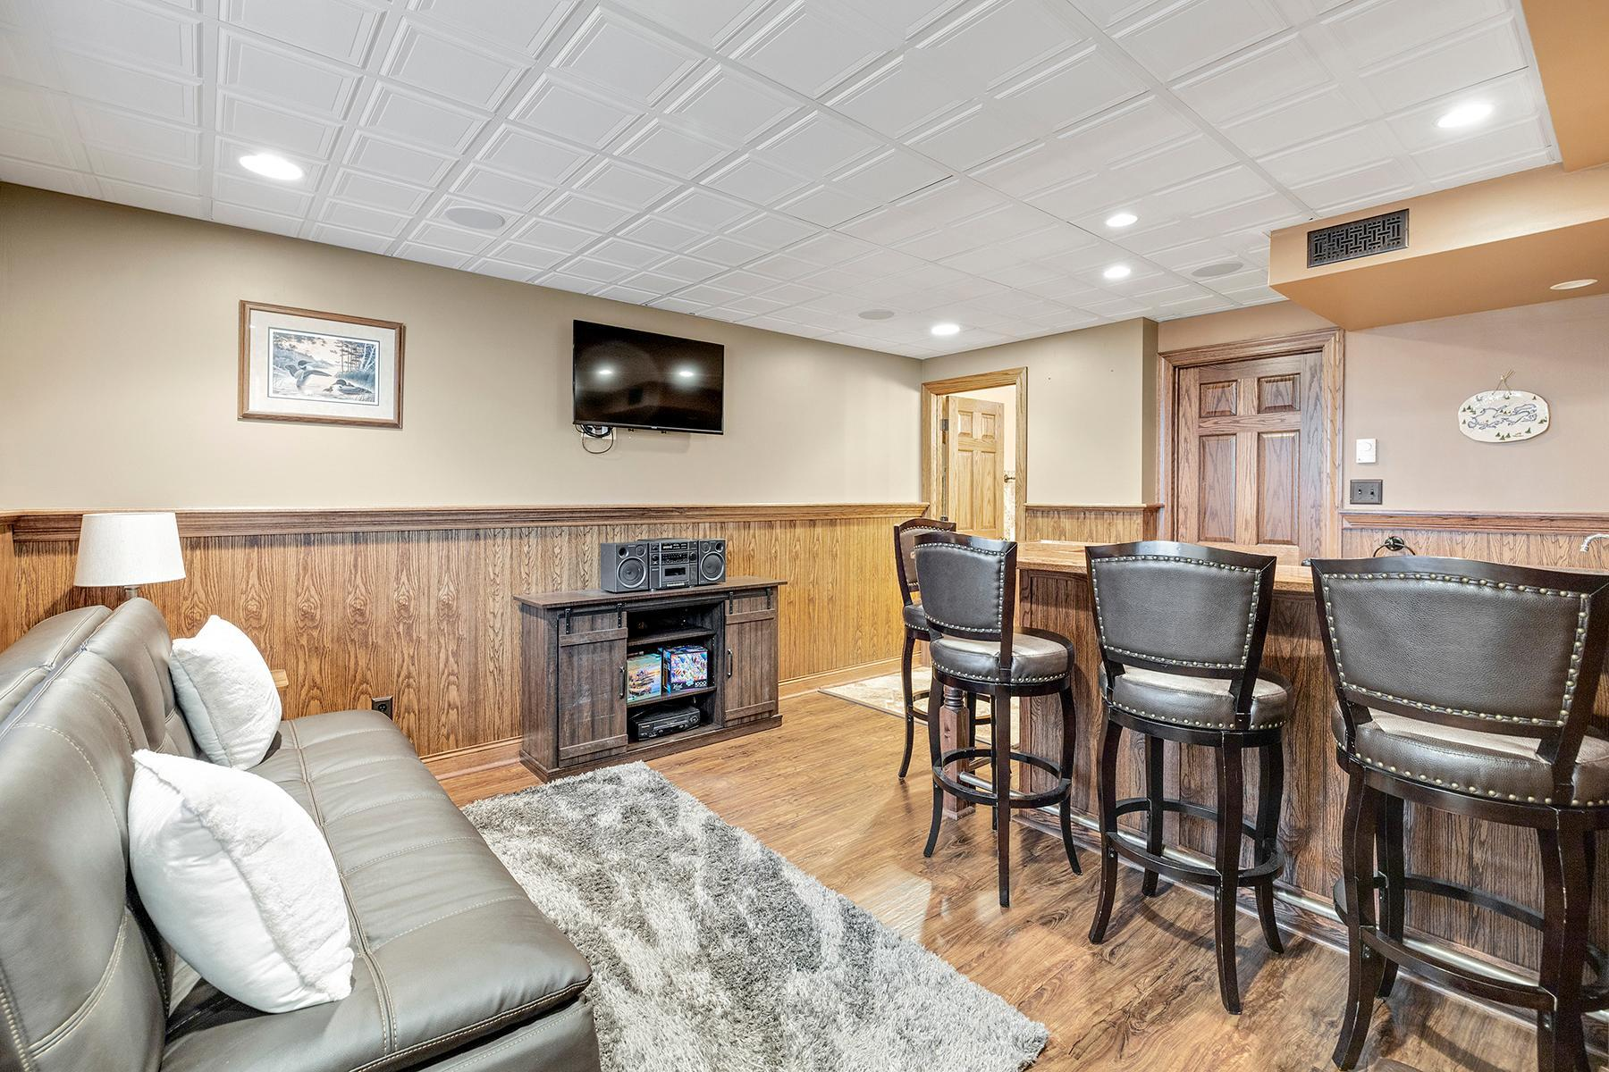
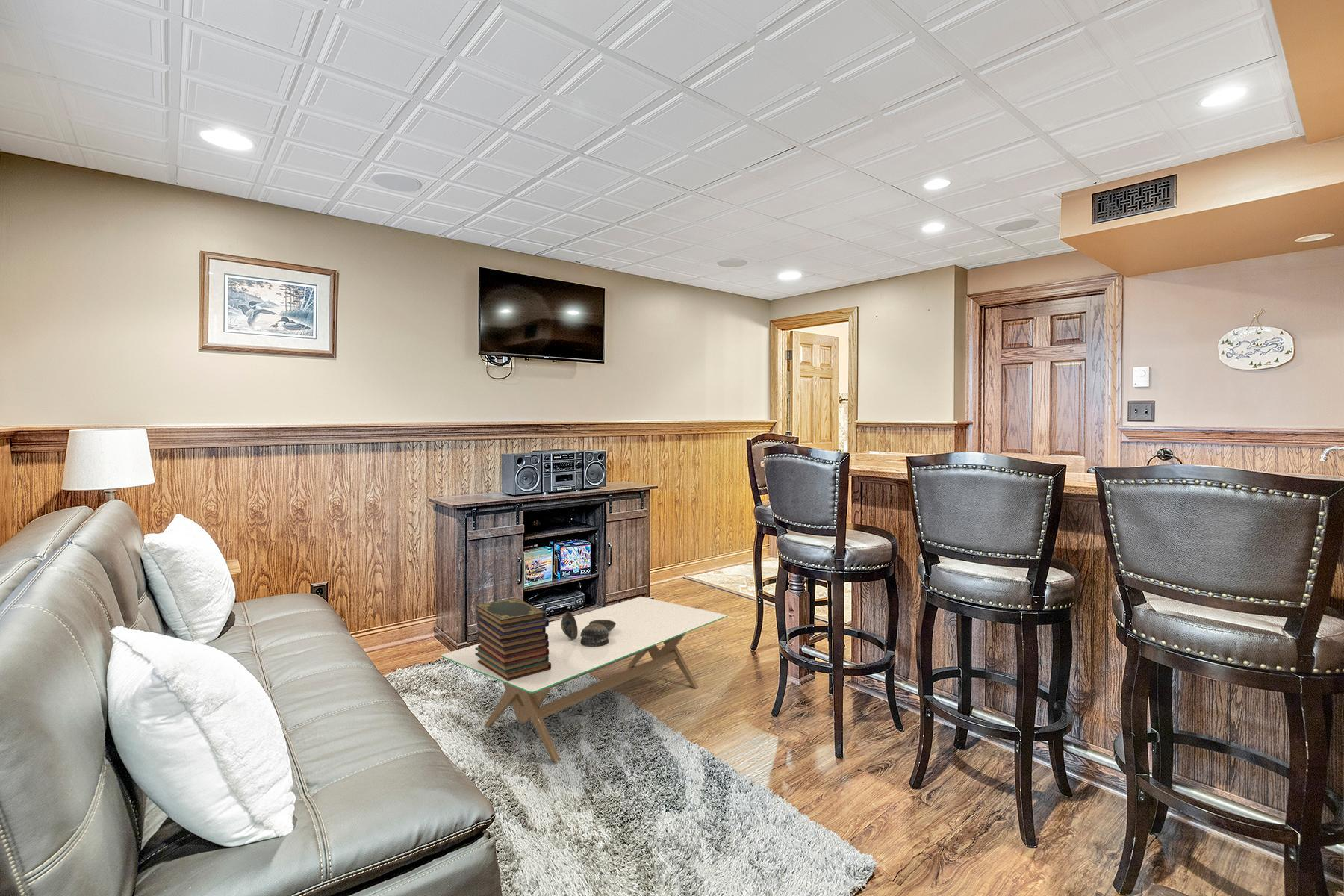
+ coffee table (599, 668)
+ book stack (511, 636)
+ decorative bowl (591, 624)
